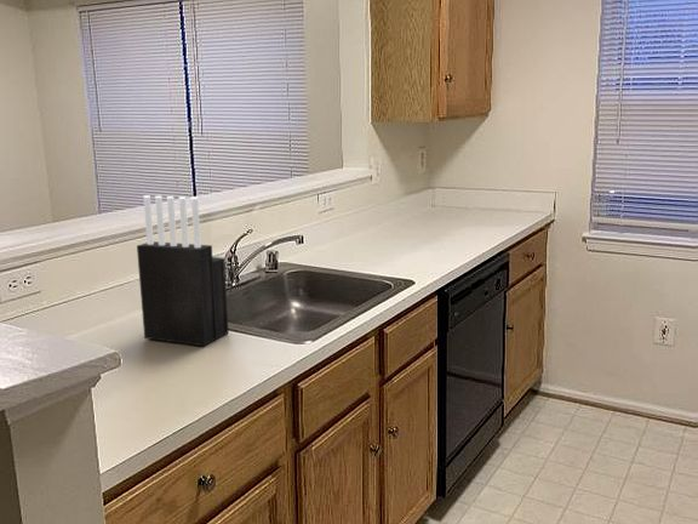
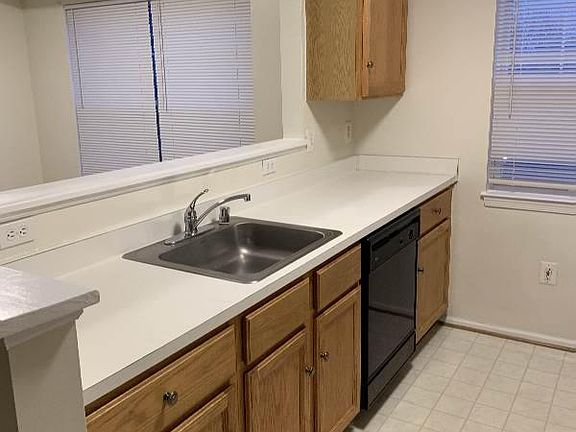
- knife block (184, 266)
